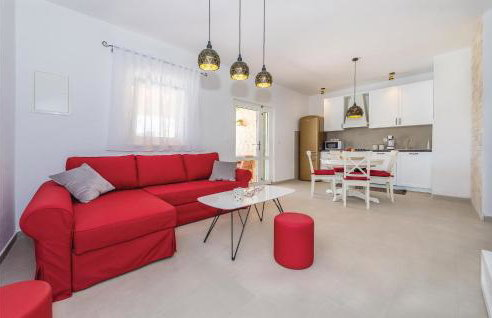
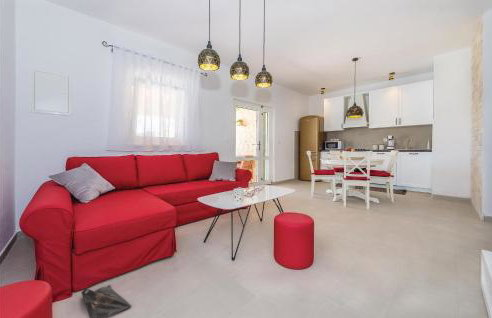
+ bag (105, 297)
